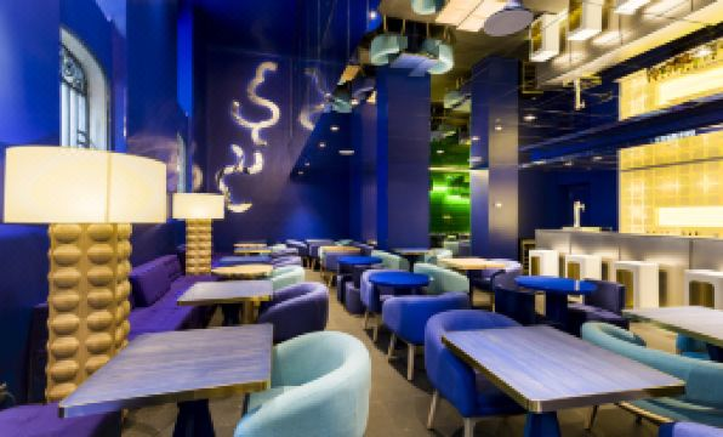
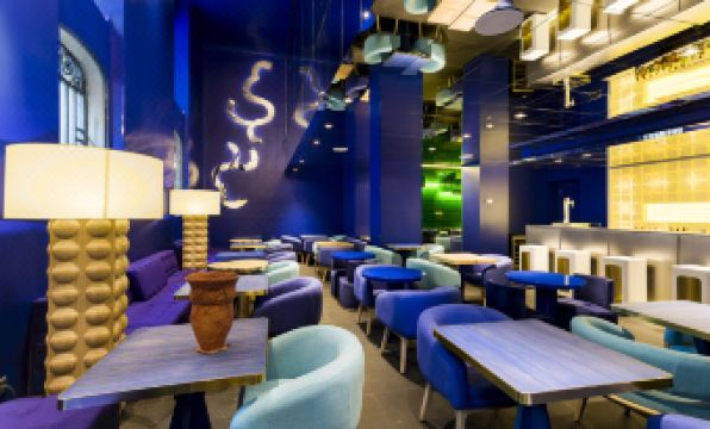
+ decorative vase (213, 309)
